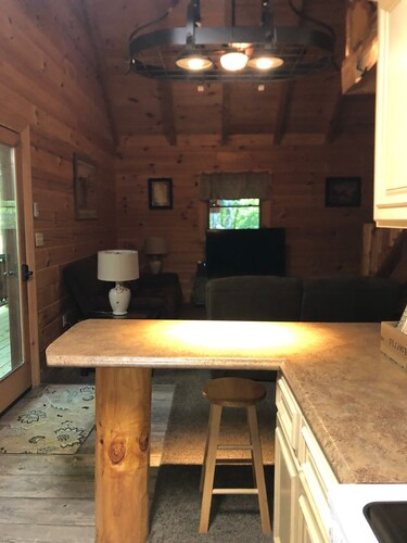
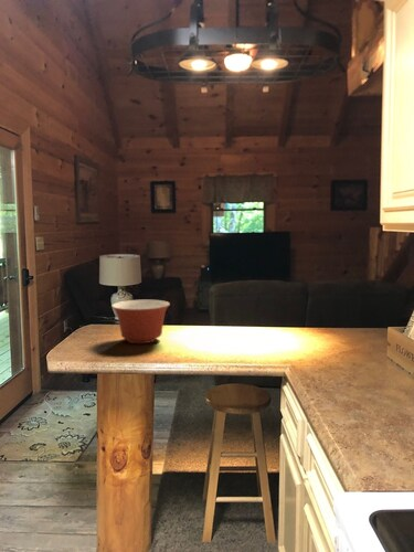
+ mixing bowl (141, 321)
